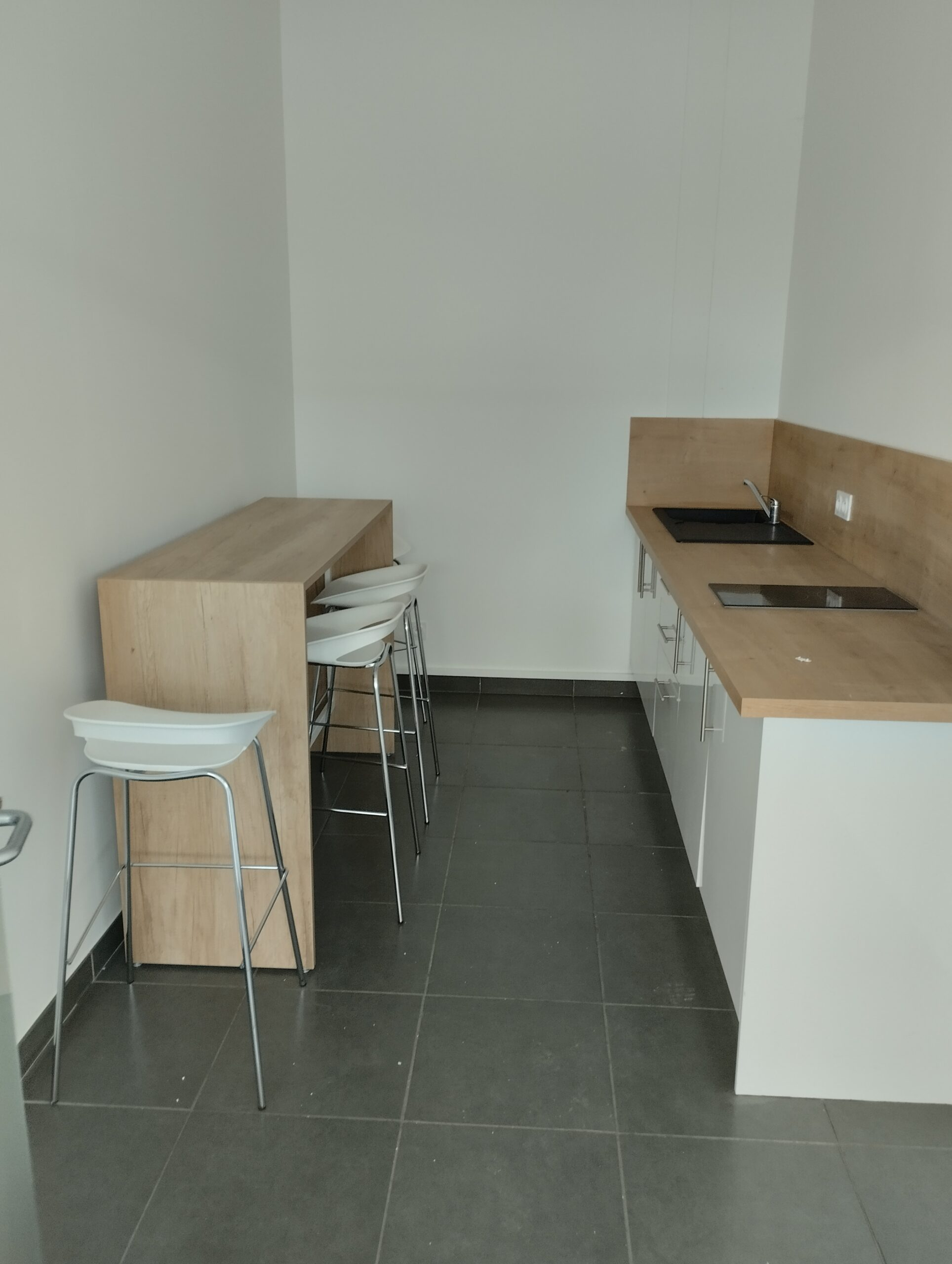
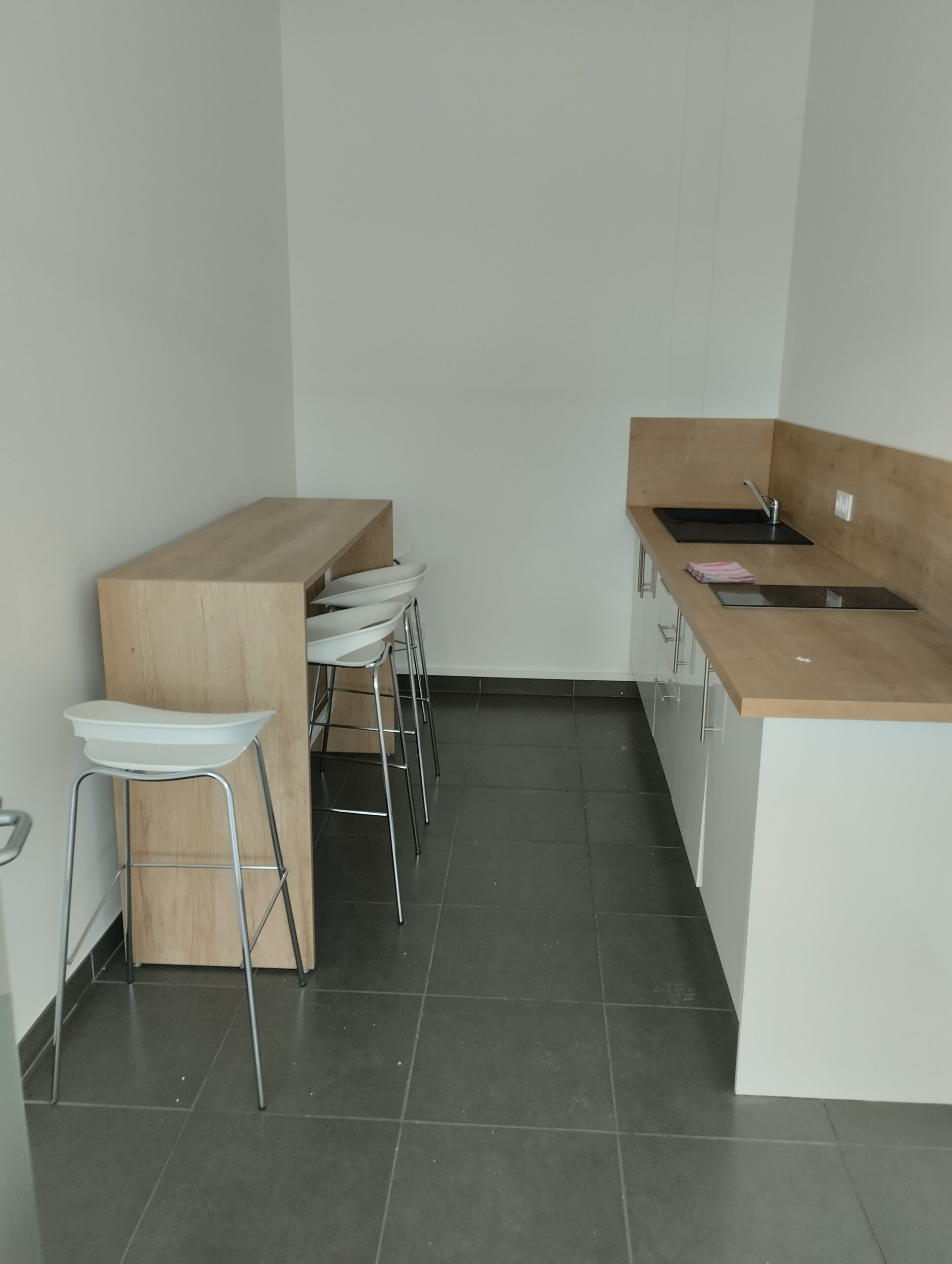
+ dish towel (719, 570)
